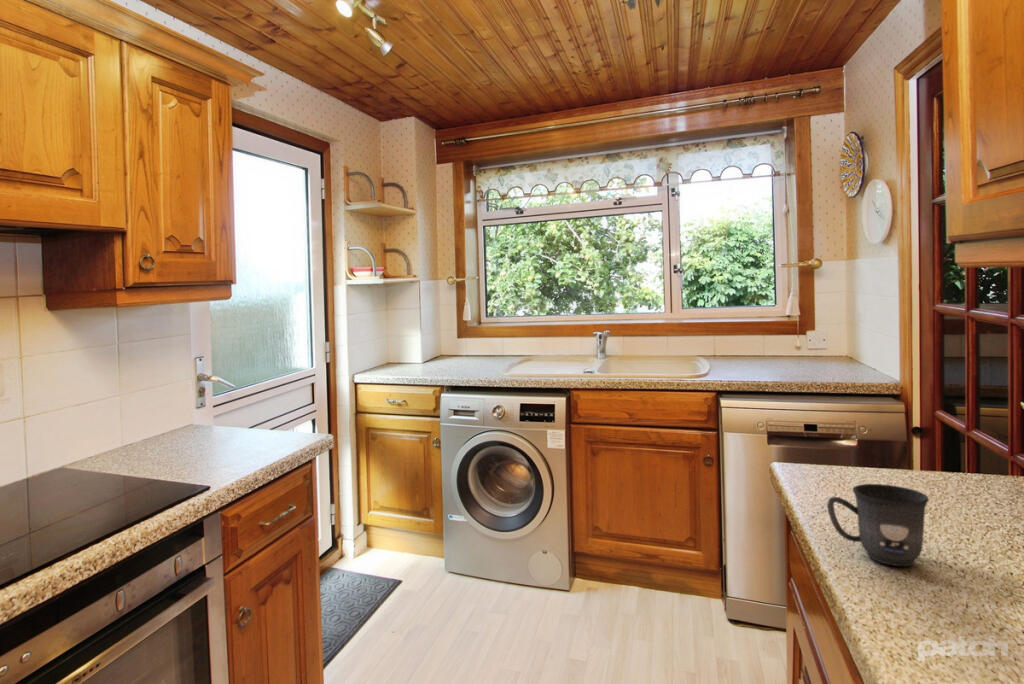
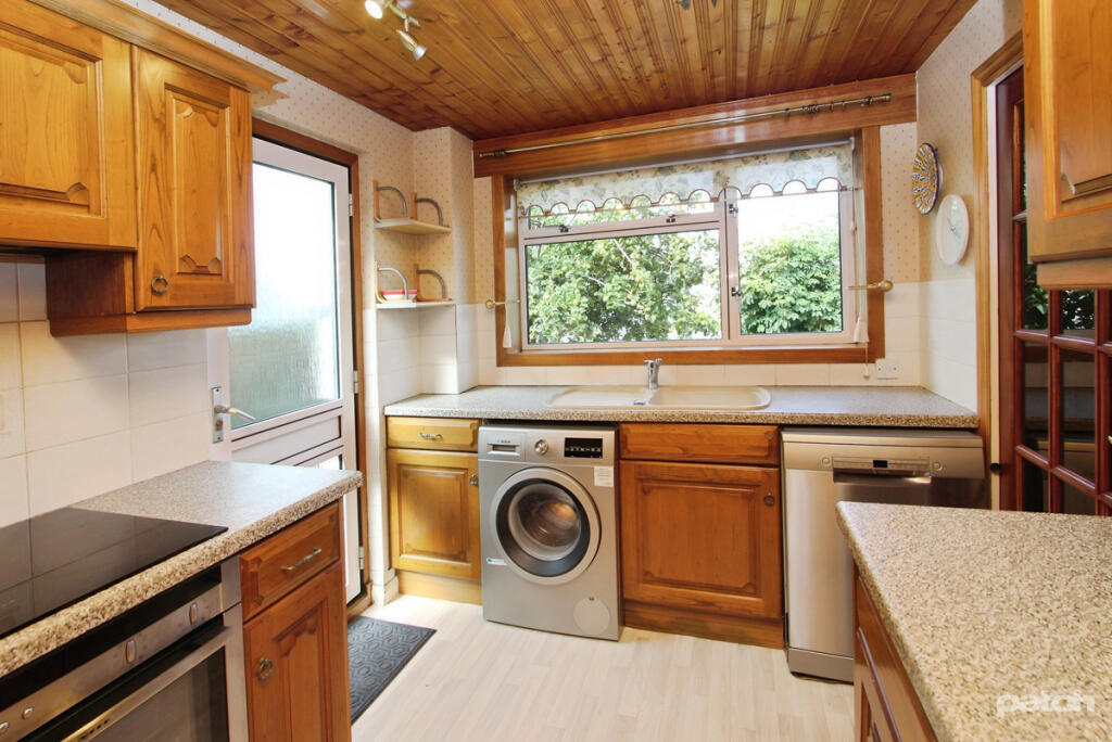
- mug (876, 523)
